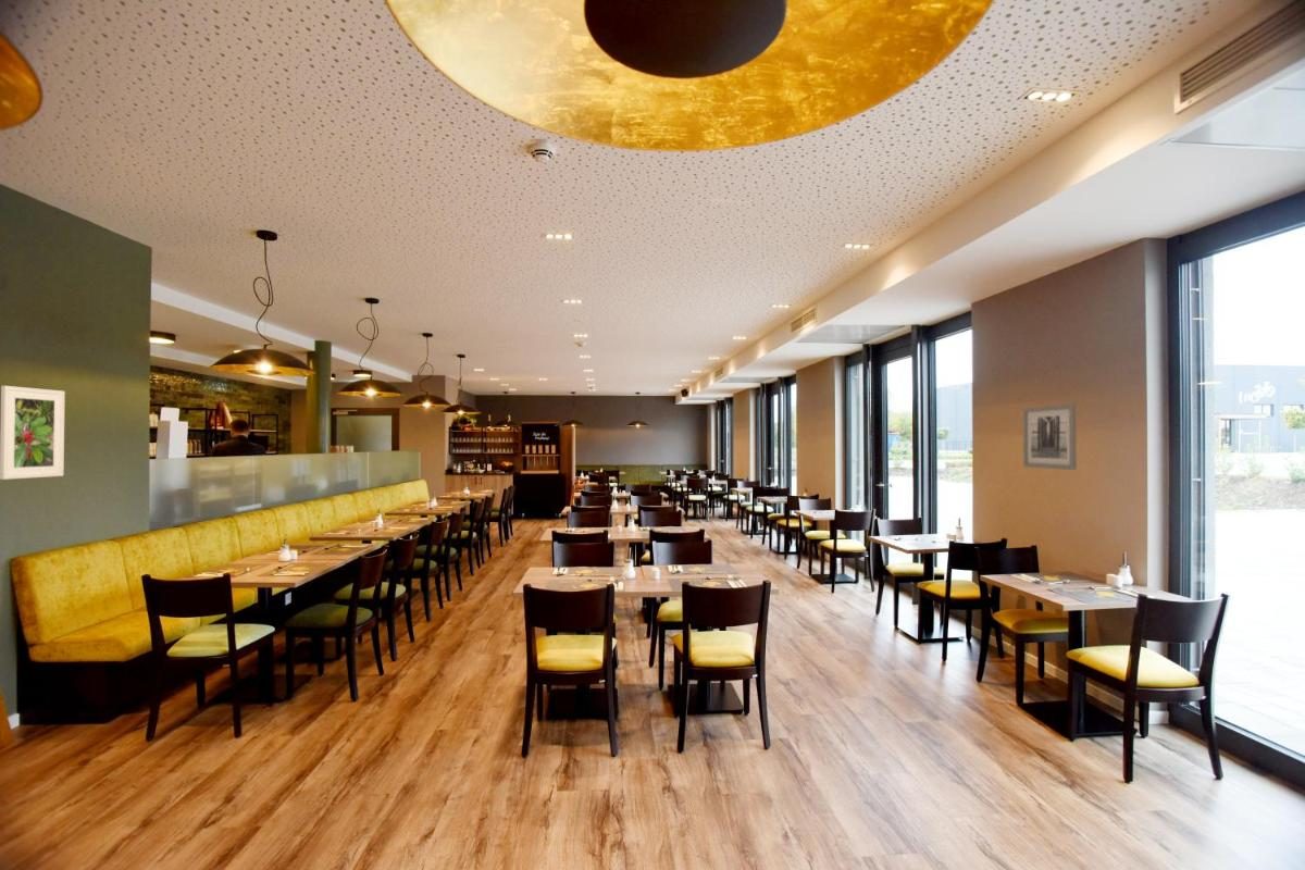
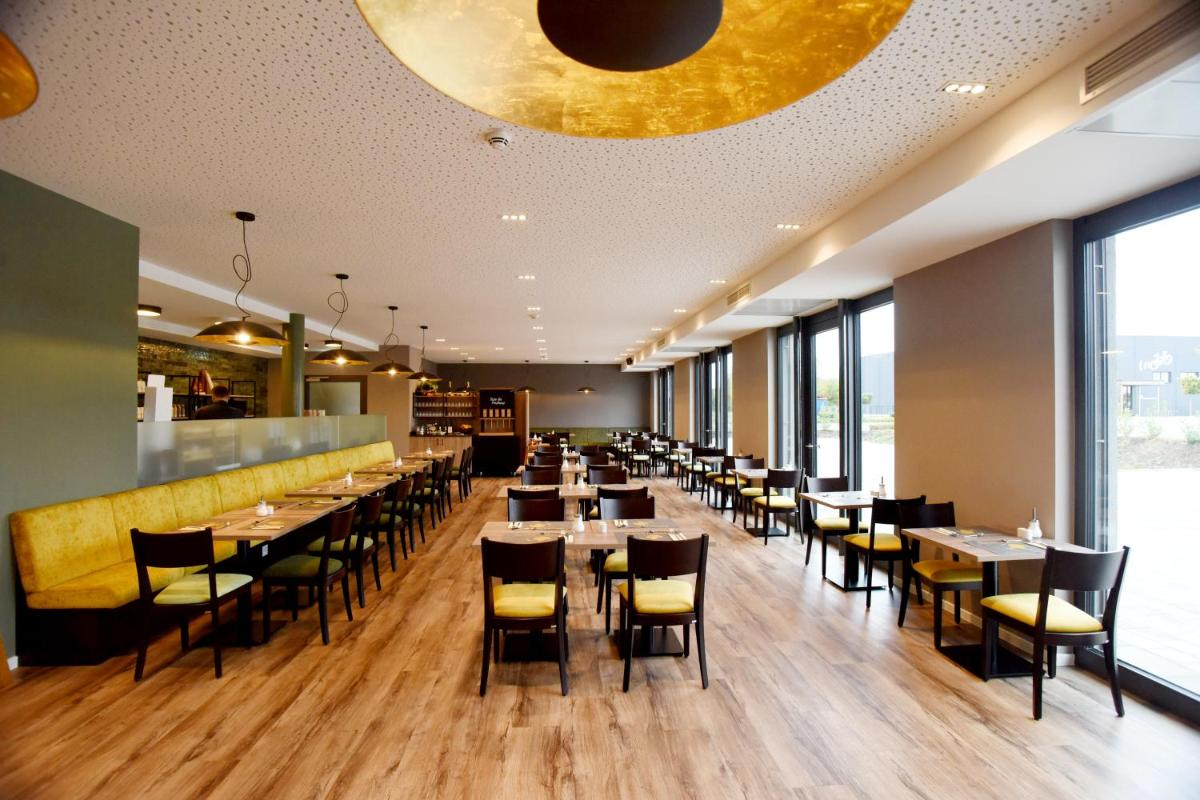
- wall art (1047, 437)
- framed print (34, 433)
